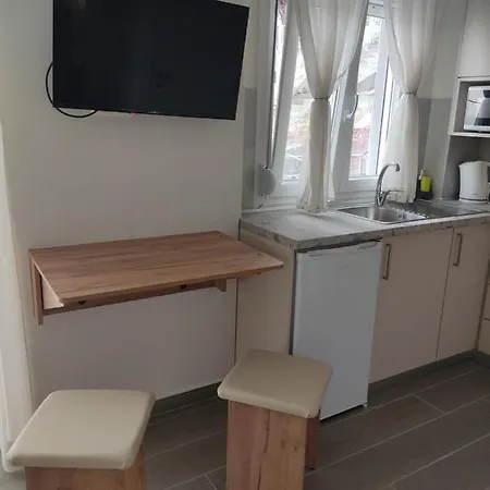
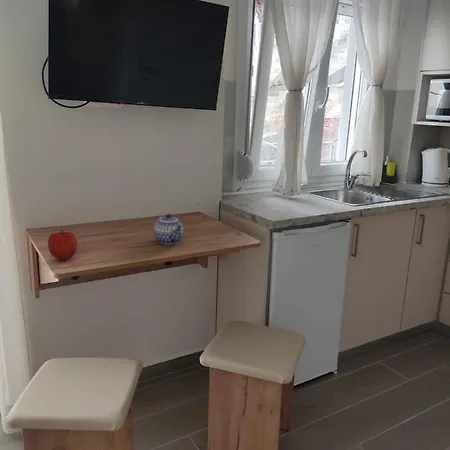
+ teapot (168, 228)
+ fruit (62, 244)
